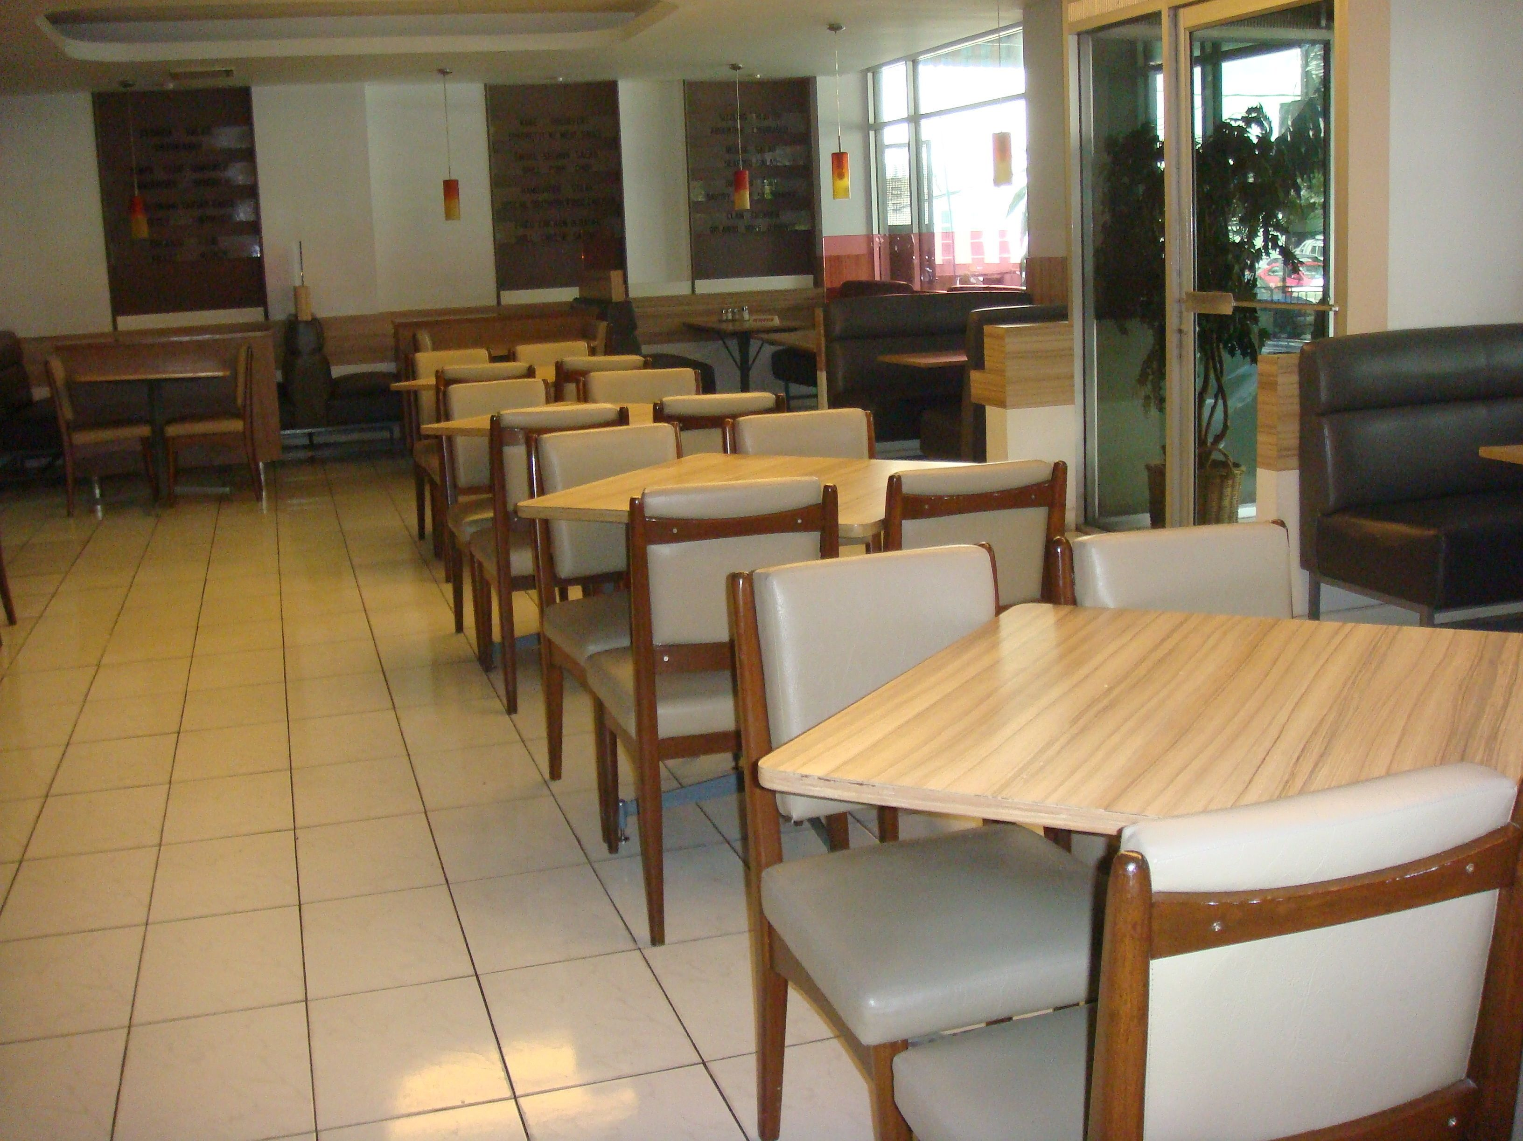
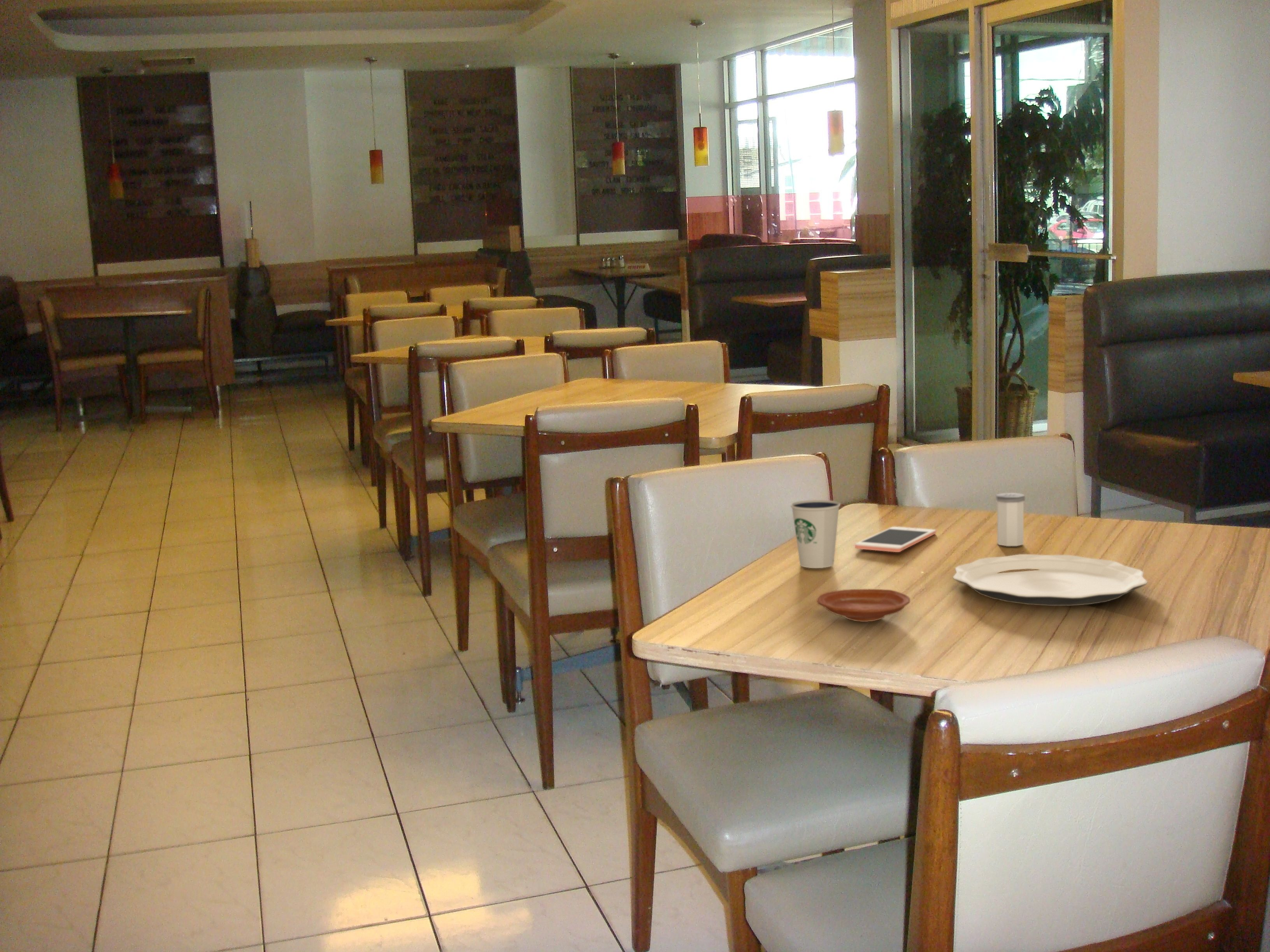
+ plate (863, 608)
+ dixie cup (816, 535)
+ salt shaker (1010, 519)
+ plate (1047, 581)
+ cell phone (896, 539)
